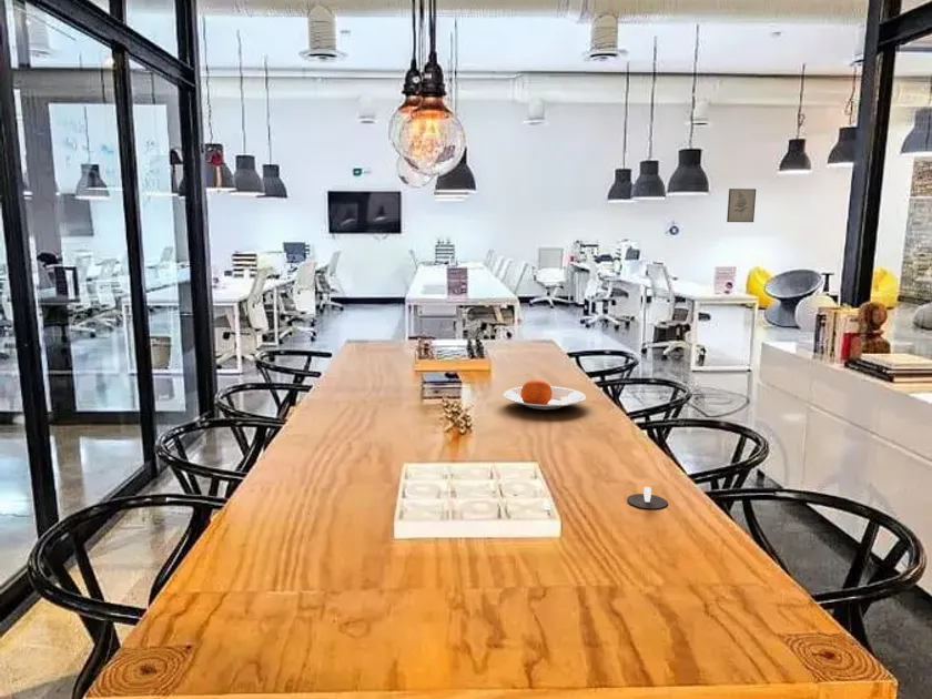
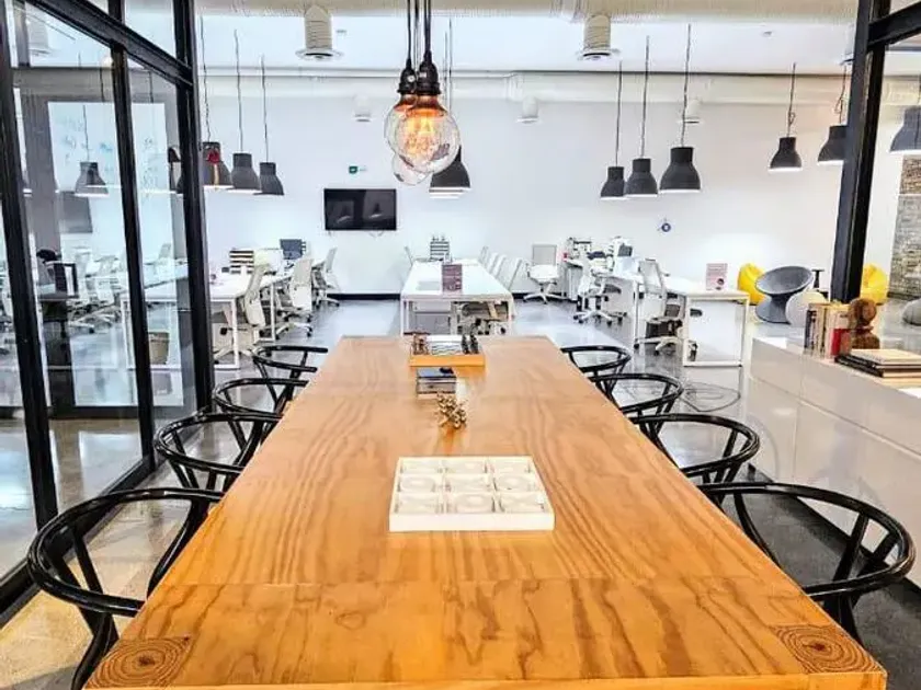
- plate (544, 392)
- wall art (741, 205)
- candle (646, 493)
